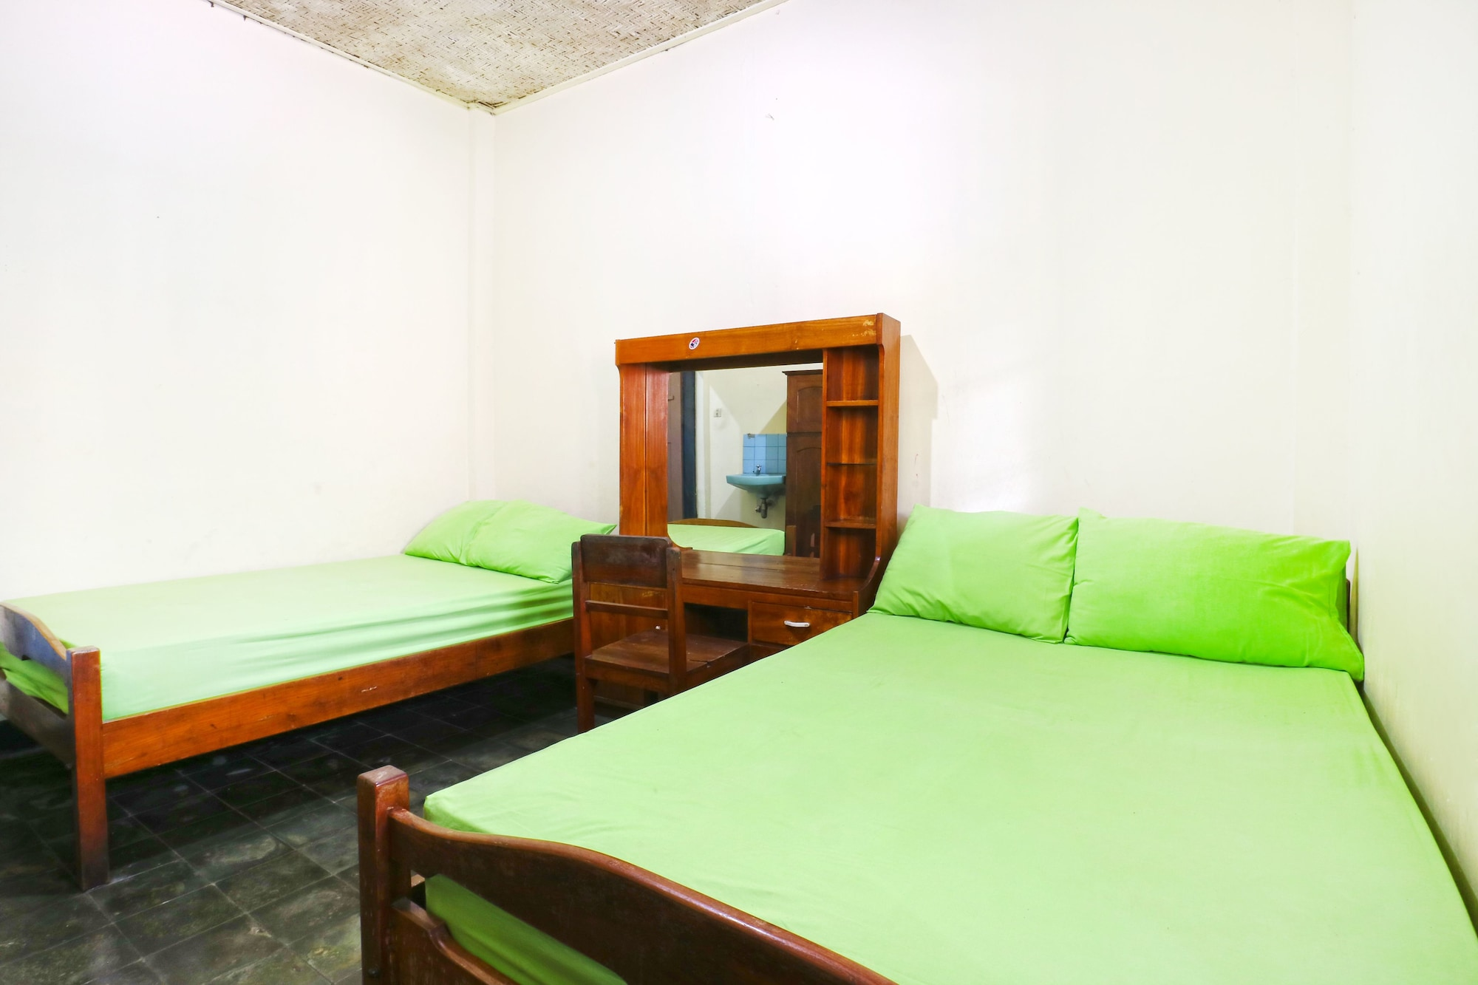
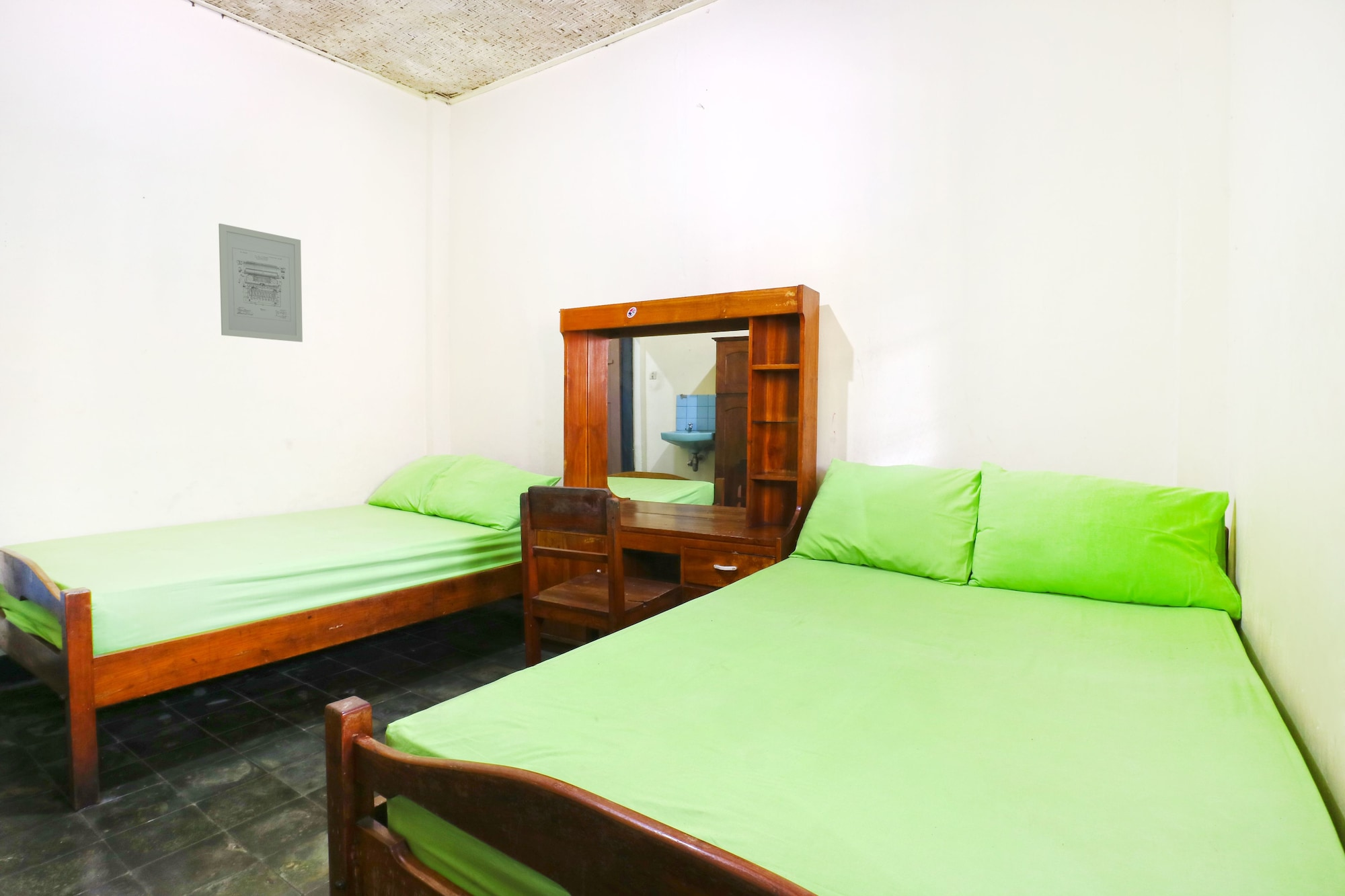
+ wall art (262, 286)
